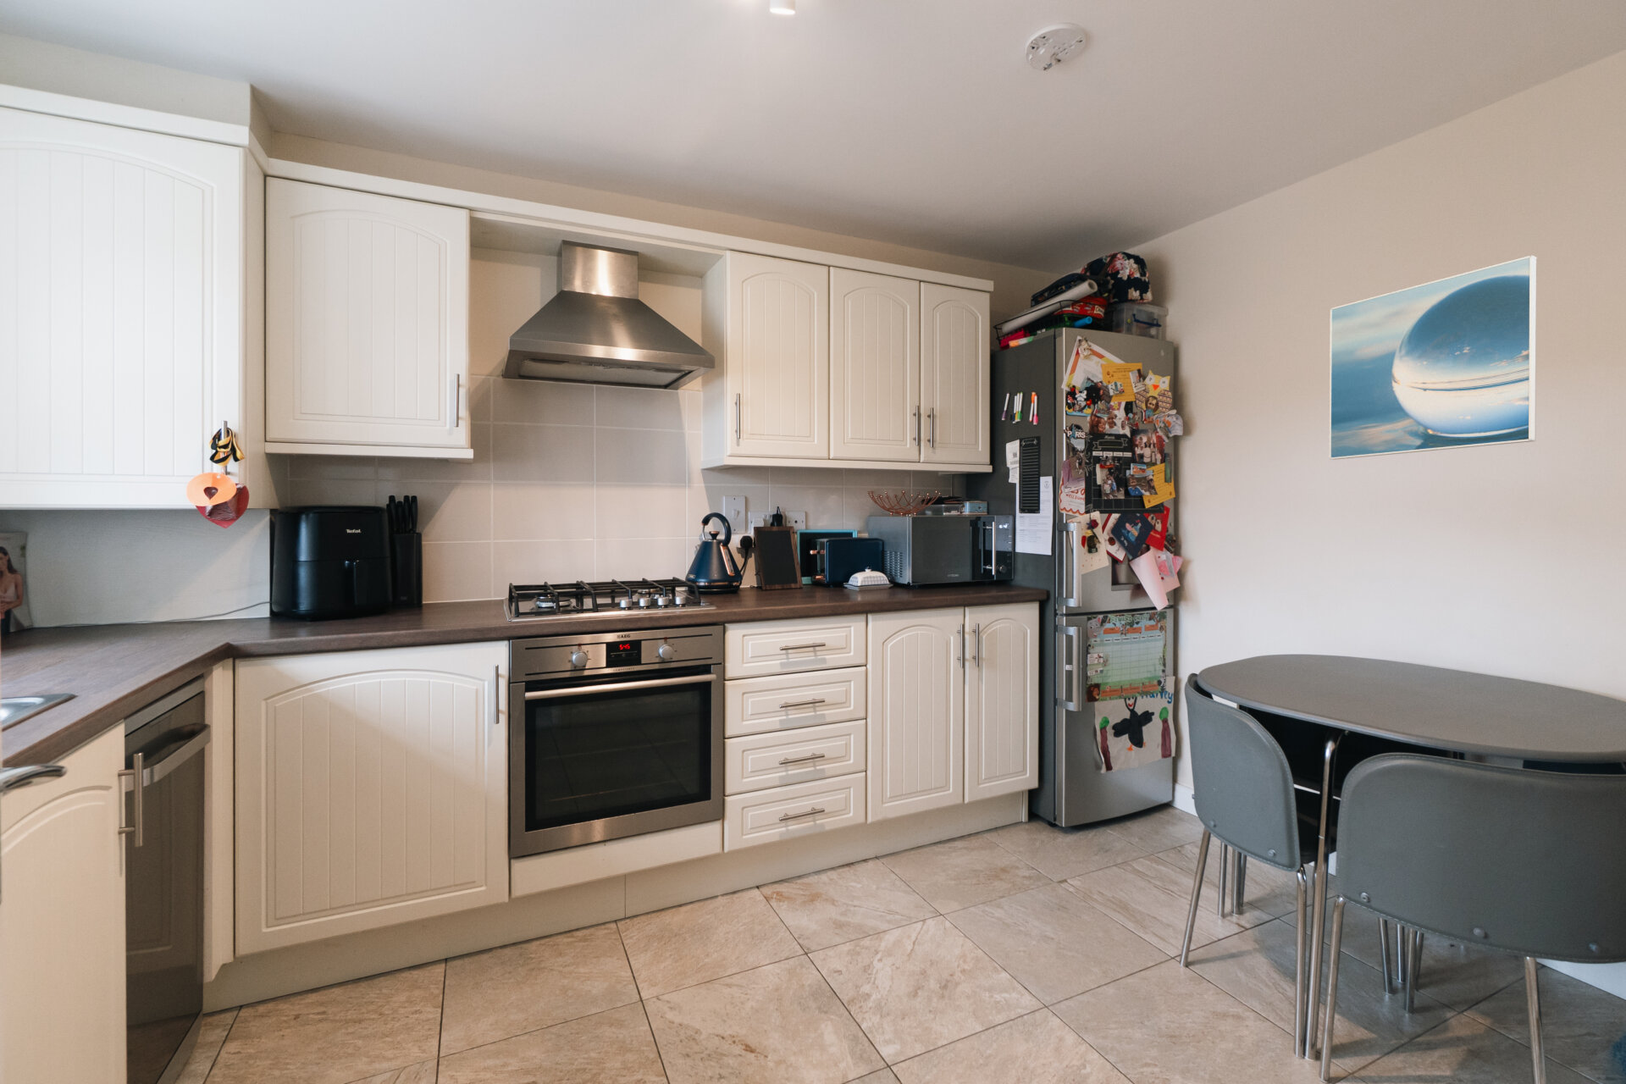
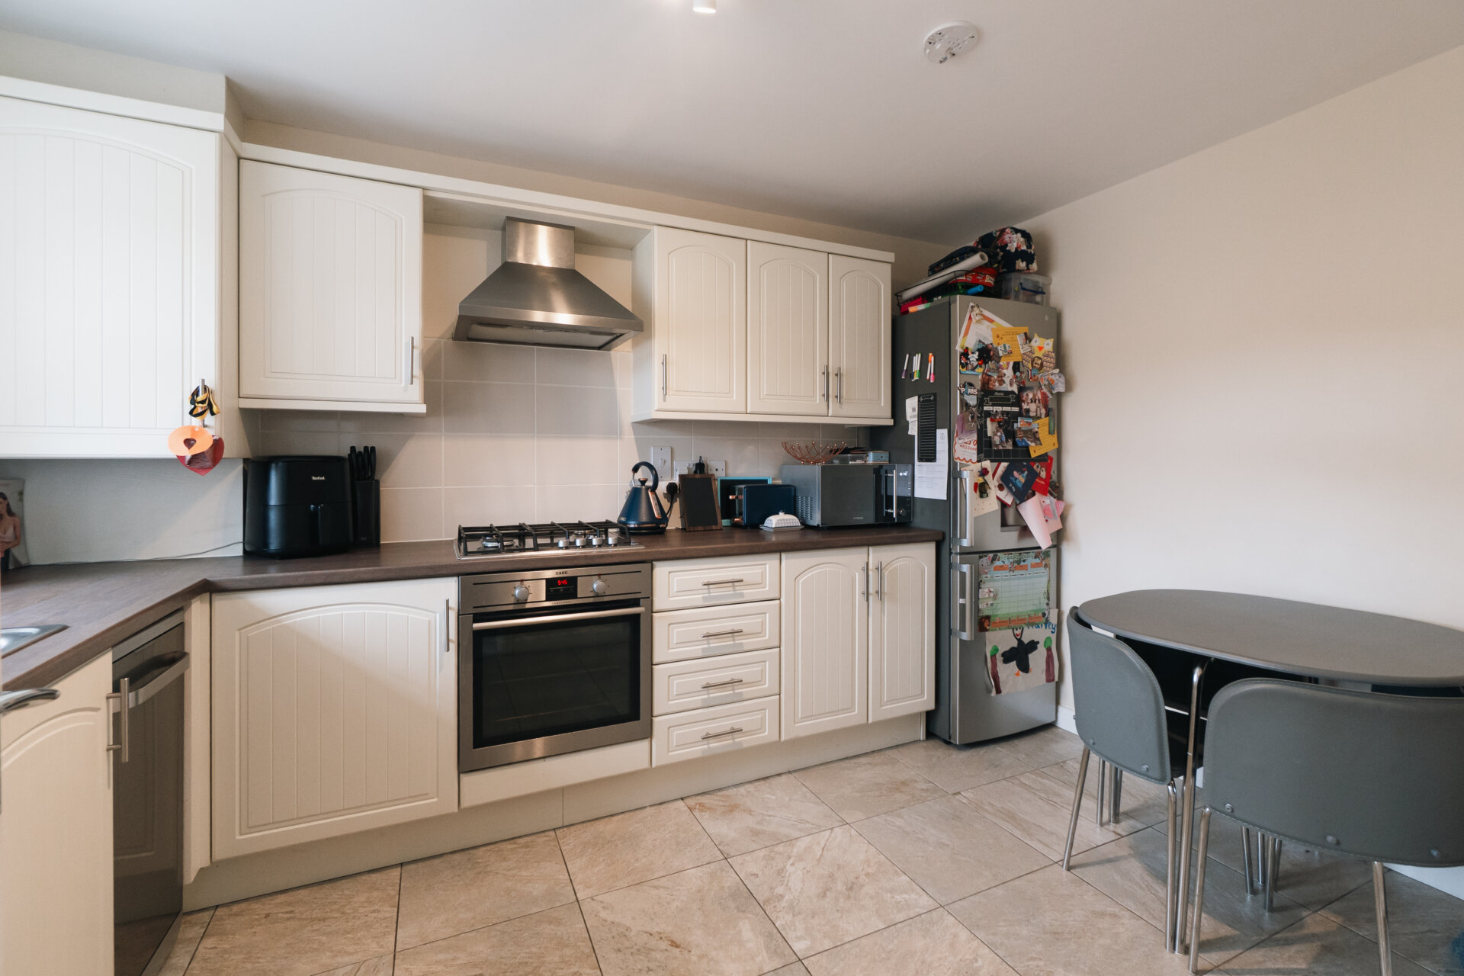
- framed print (1422, 368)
